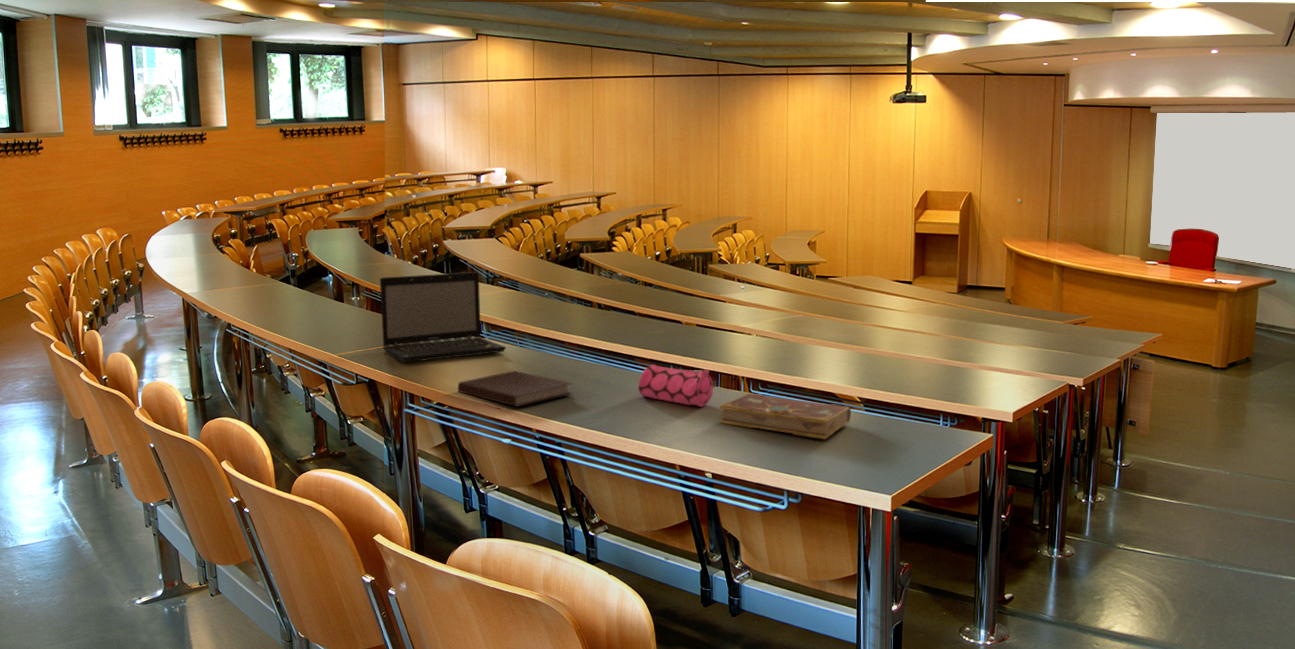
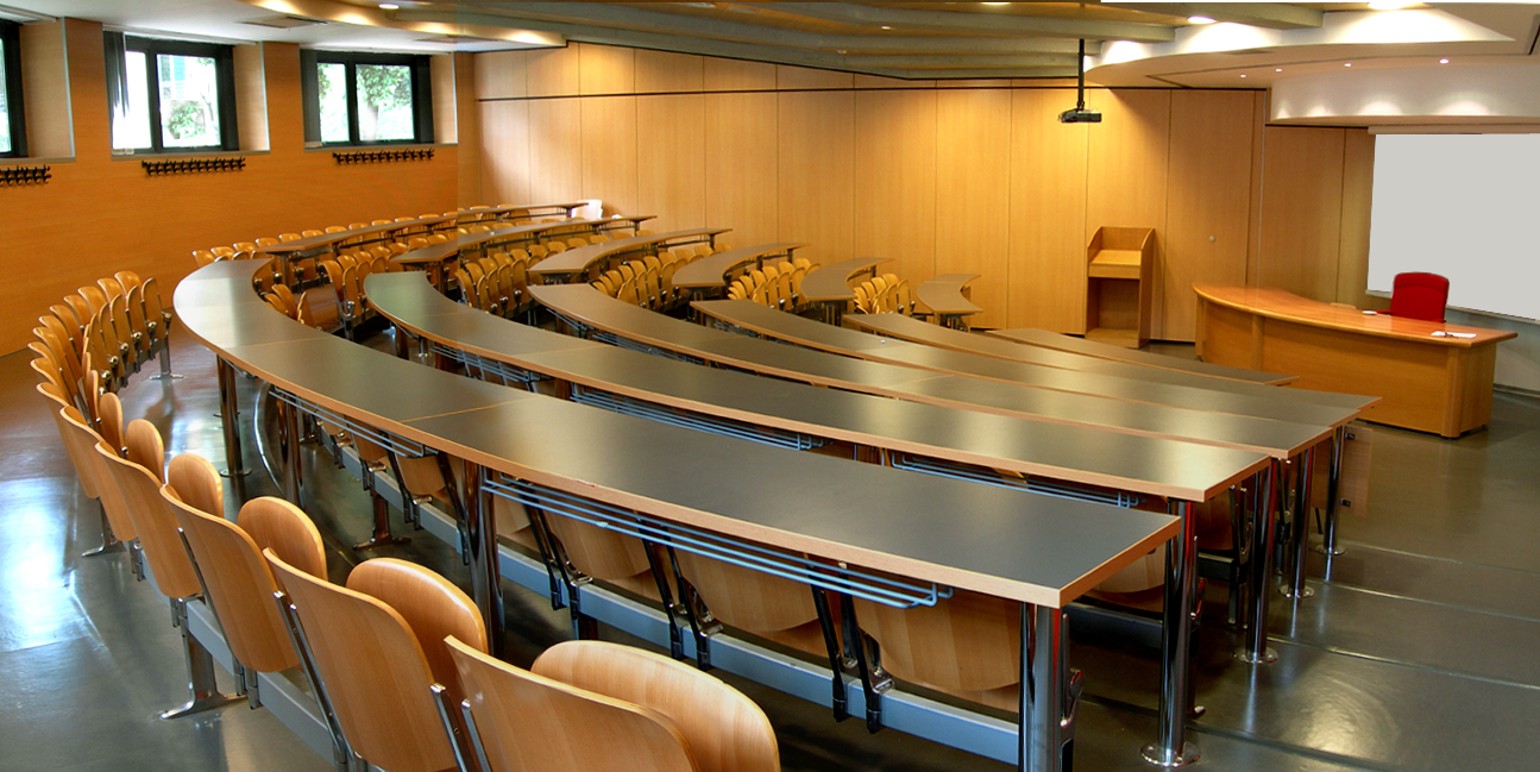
- book (785, 413)
- notebook (515, 387)
- pencil case (675, 383)
- laptop (442, 315)
